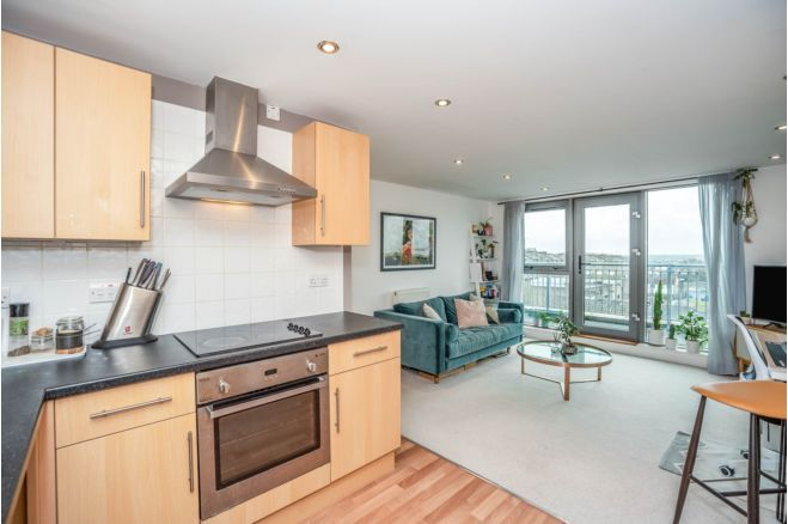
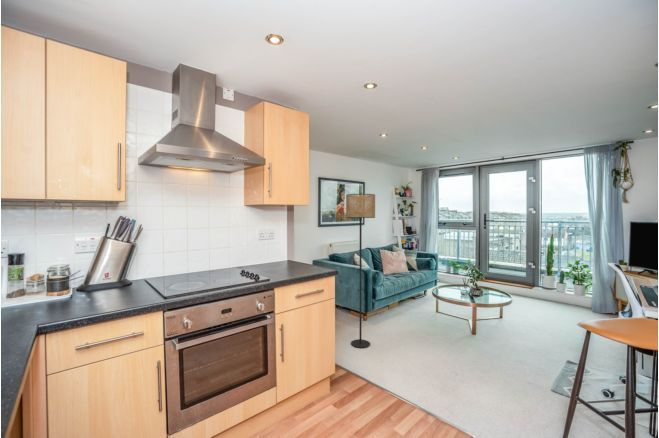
+ floor lamp (360, 269)
